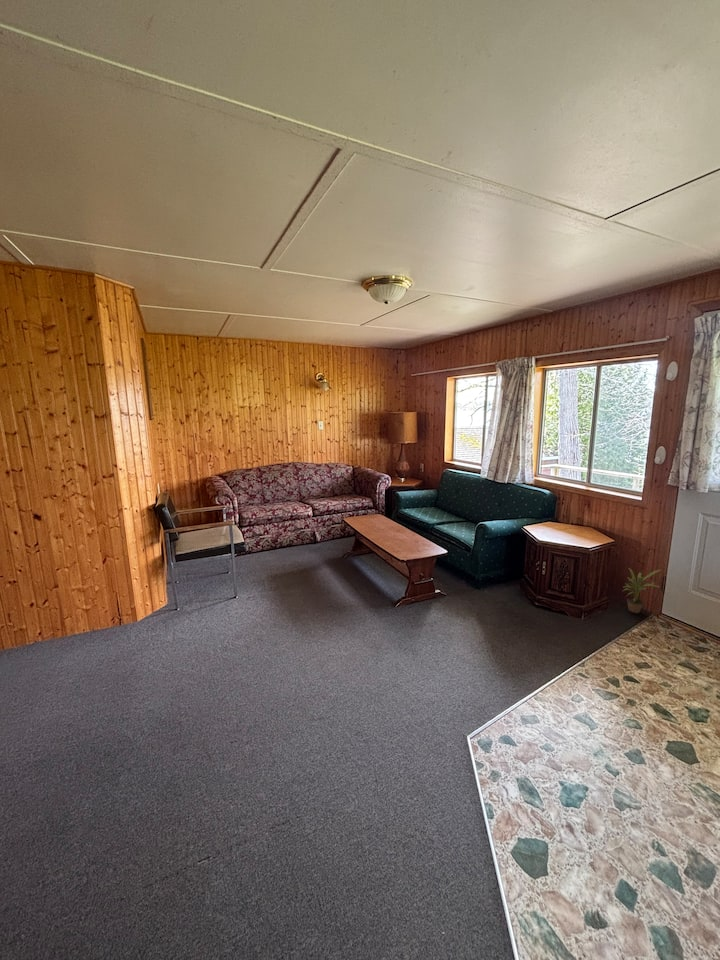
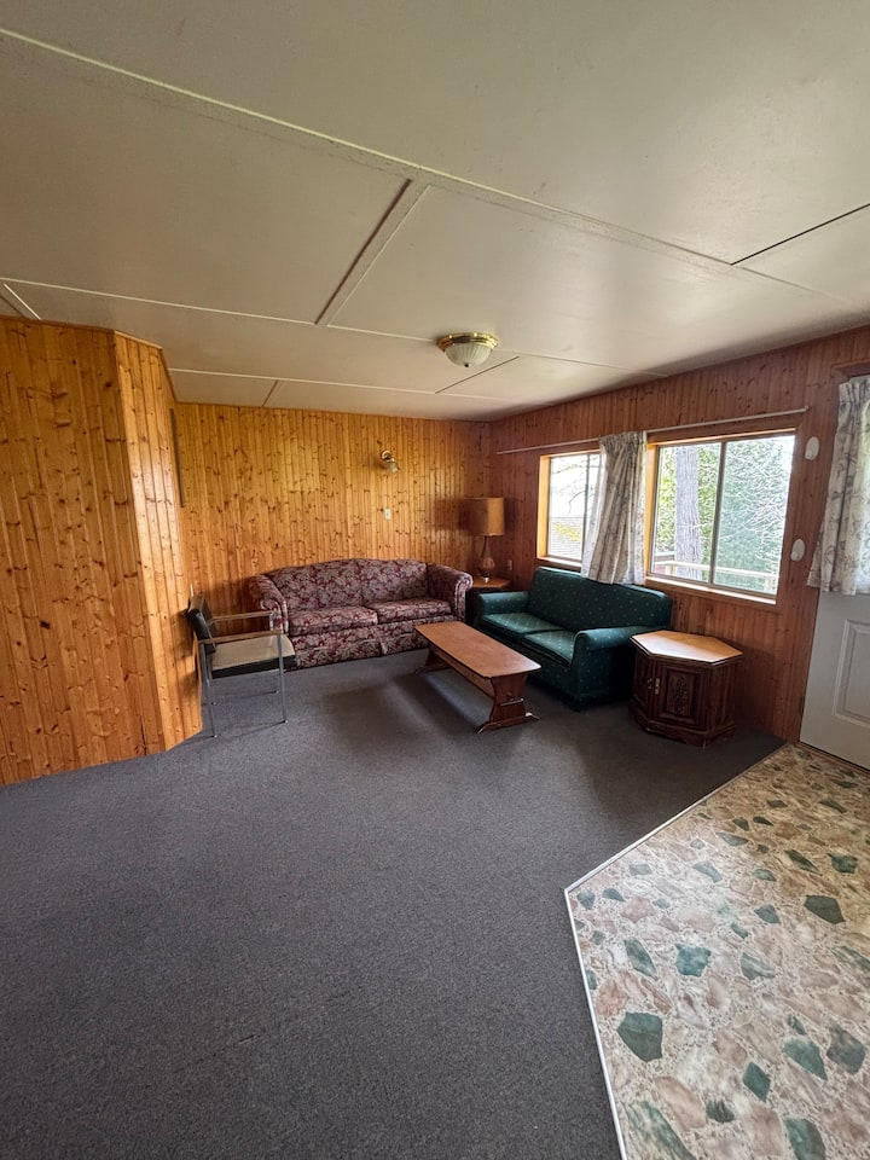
- potted plant (638, 591)
